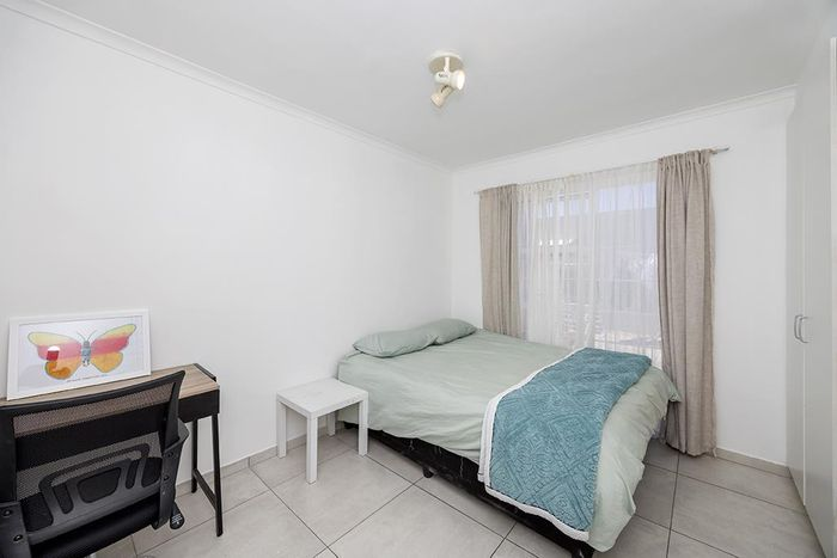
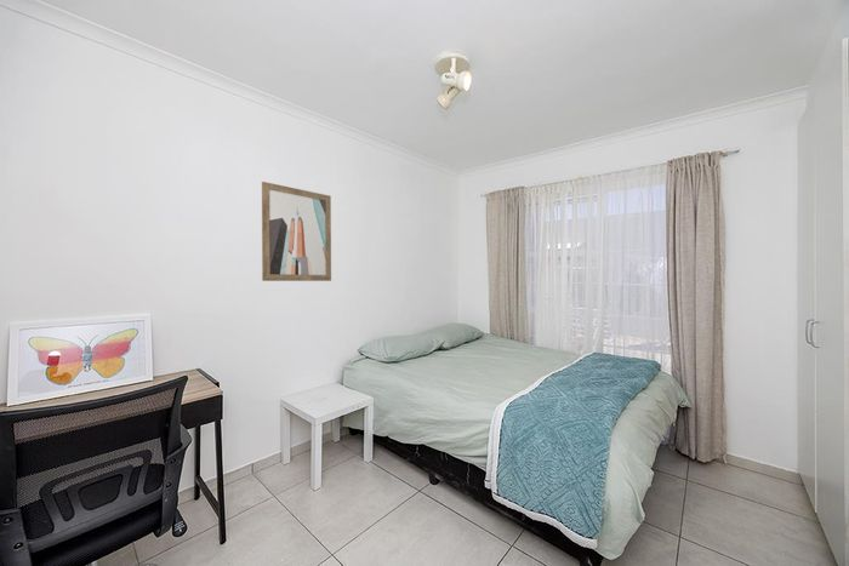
+ wall art (298, 235)
